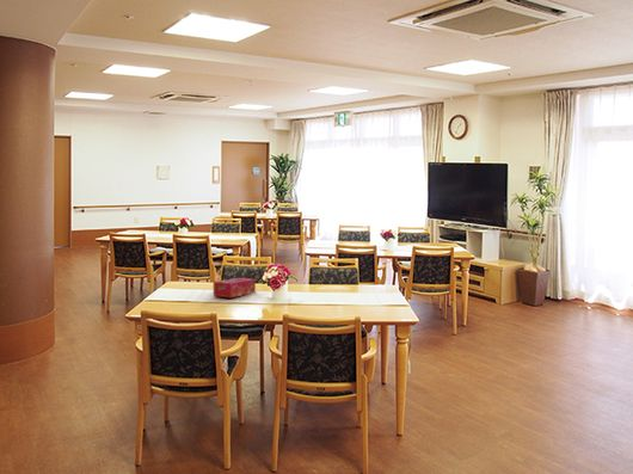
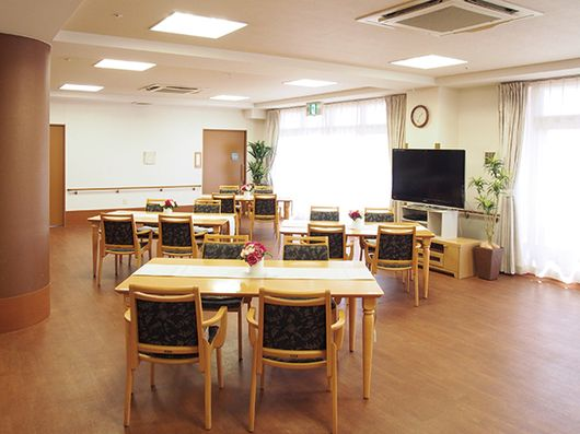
- tissue box (234, 287)
